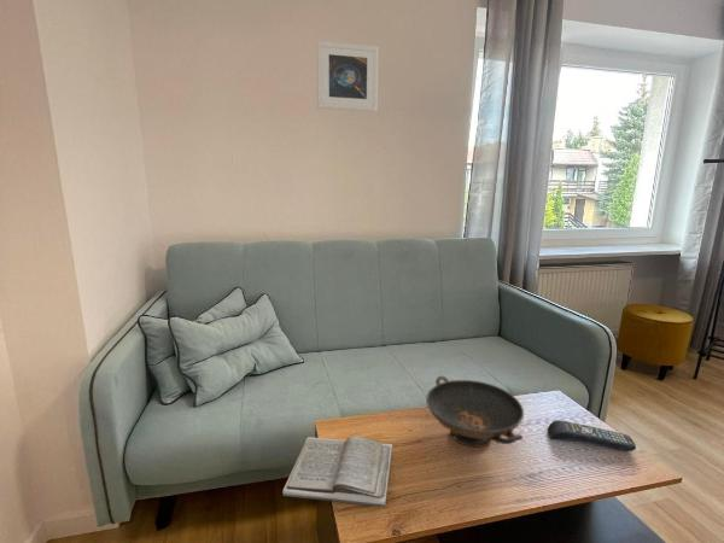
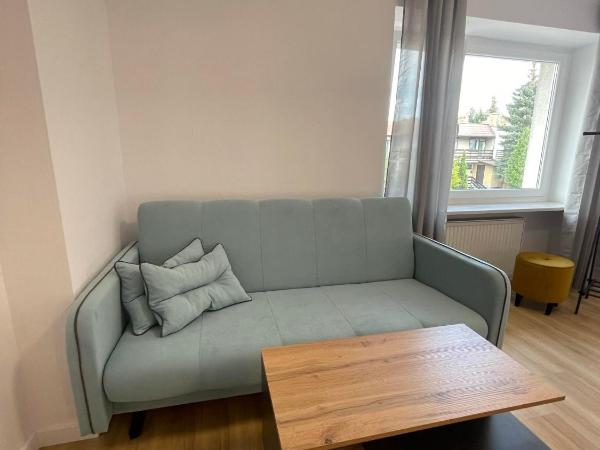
- book (341, 465)
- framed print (348, 77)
- decorative bowl (472, 419)
- remote control (590, 434)
